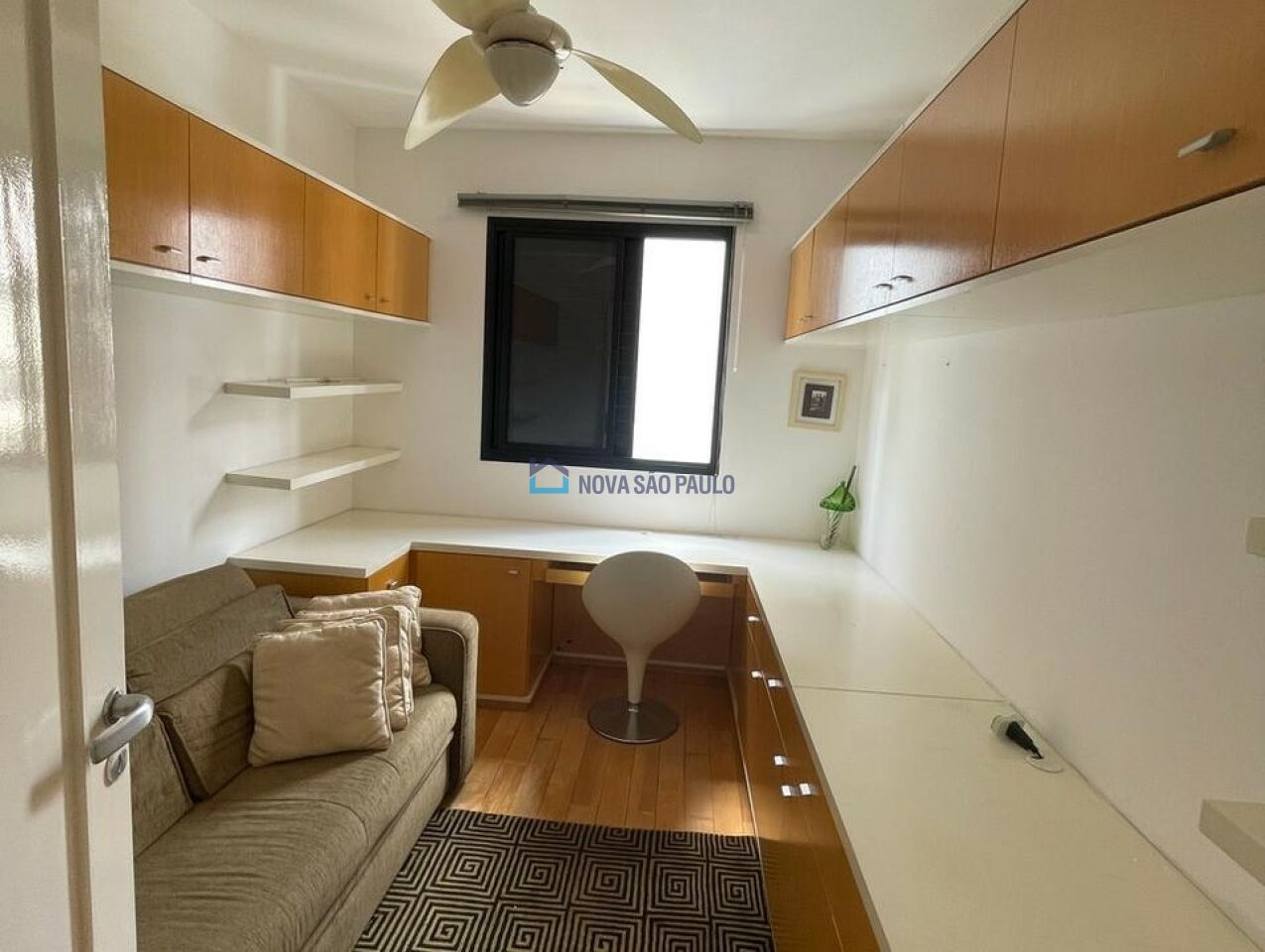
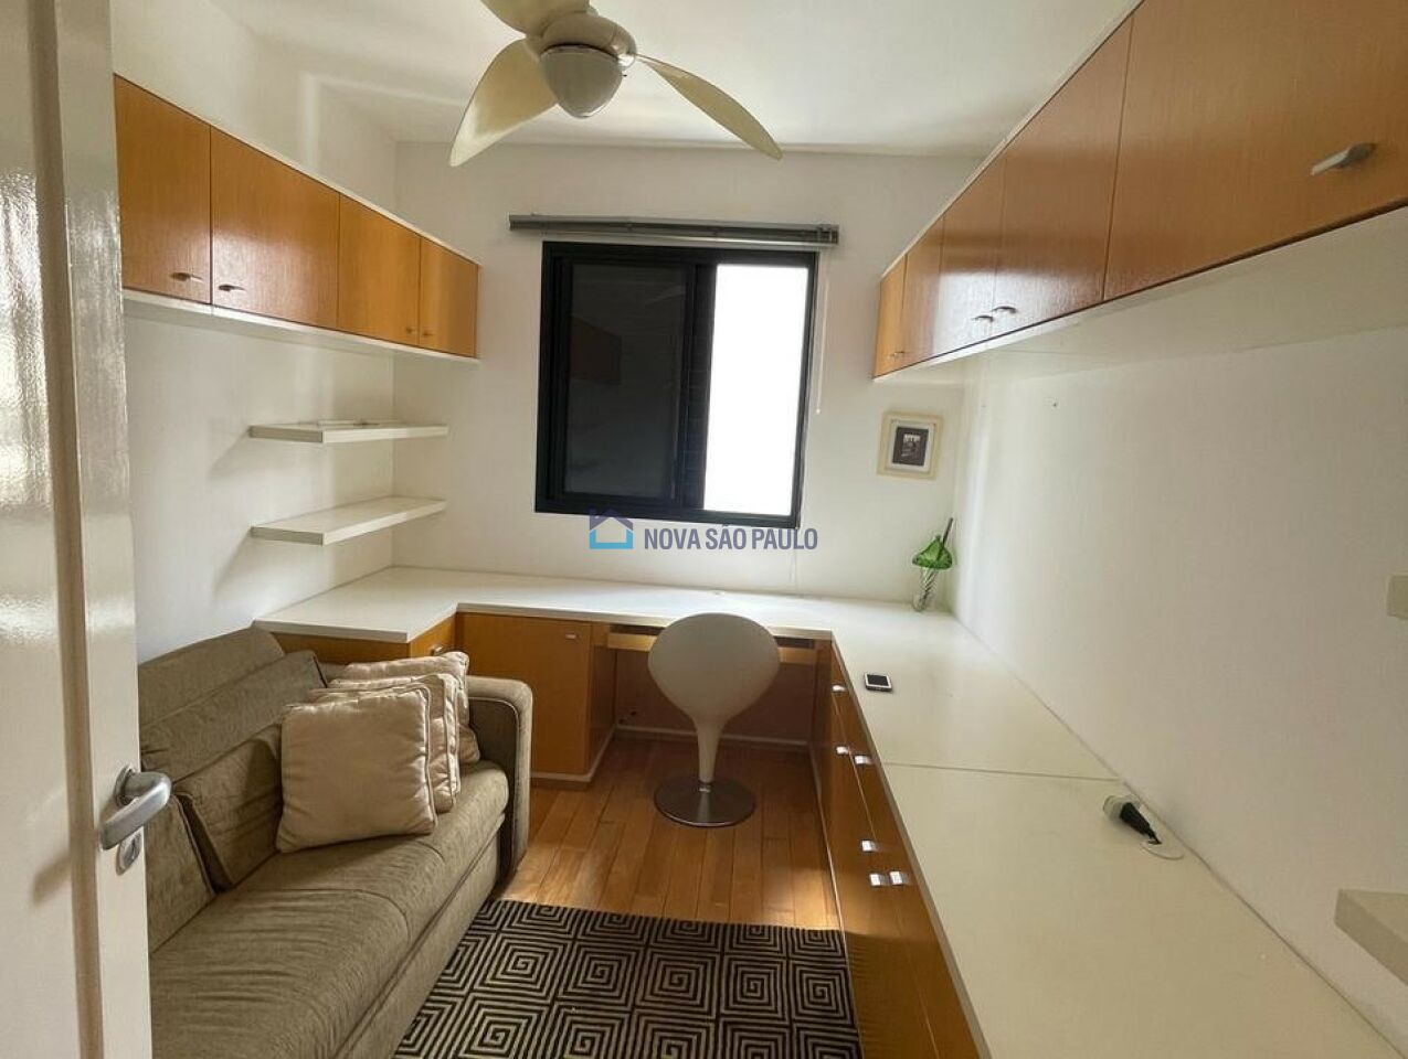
+ cell phone (877, 681)
